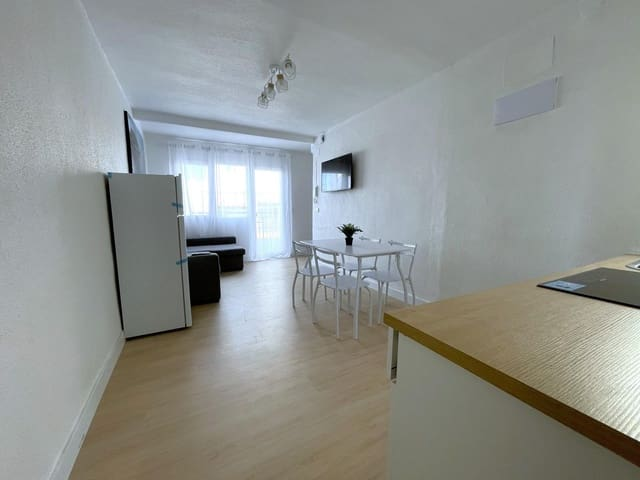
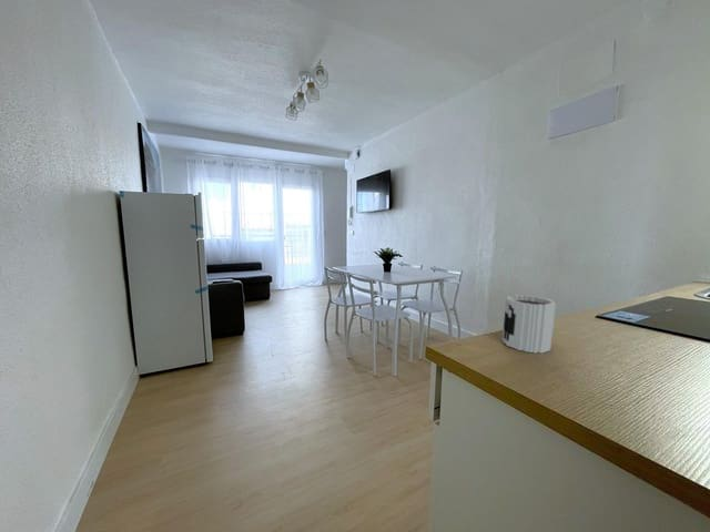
+ mug (534, 320)
